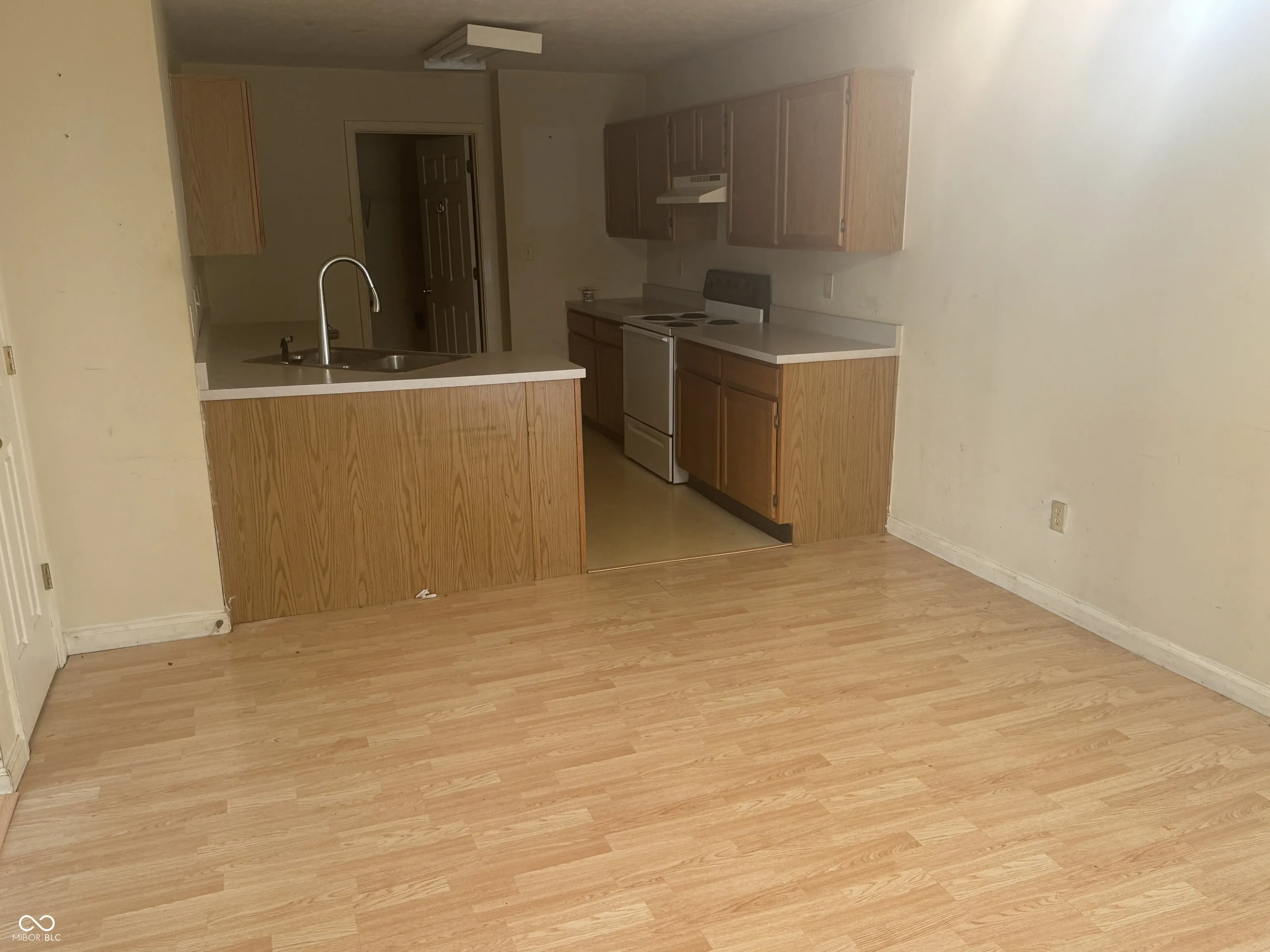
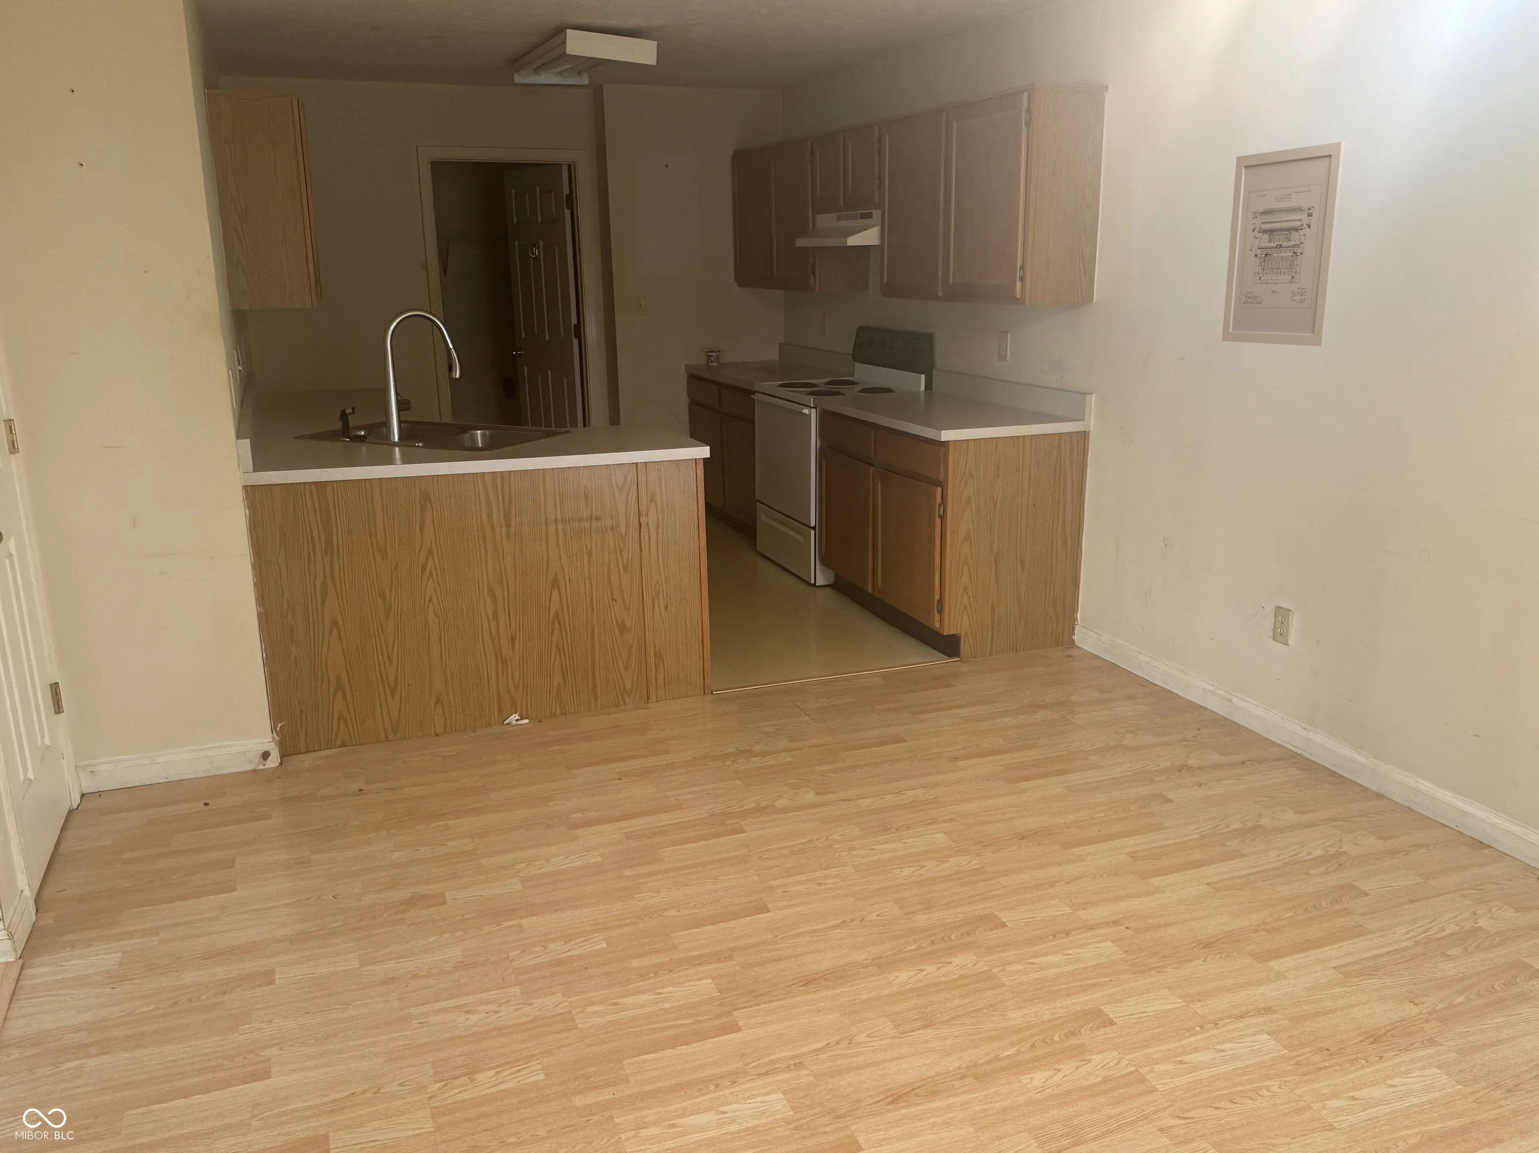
+ wall art (1278, 248)
